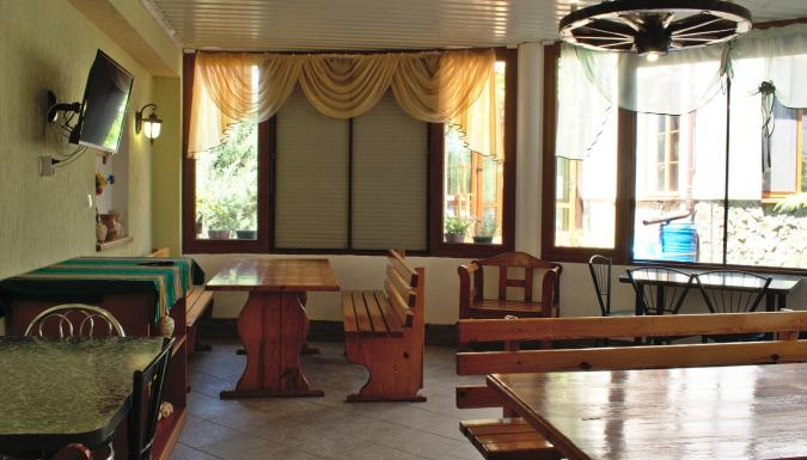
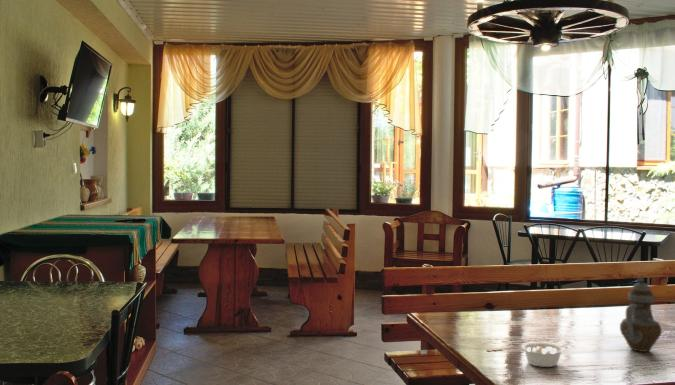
+ teapot (640, 312)
+ legume (543, 353)
